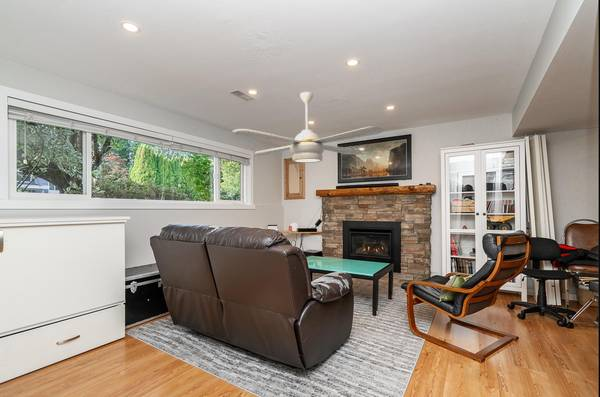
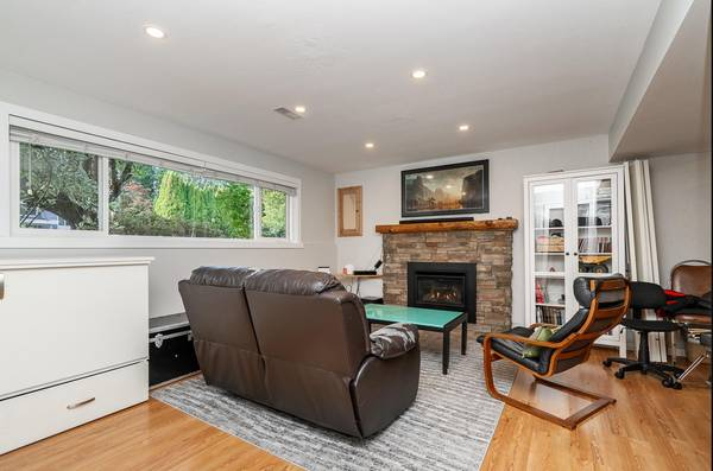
- ceiling fan (306, 127)
